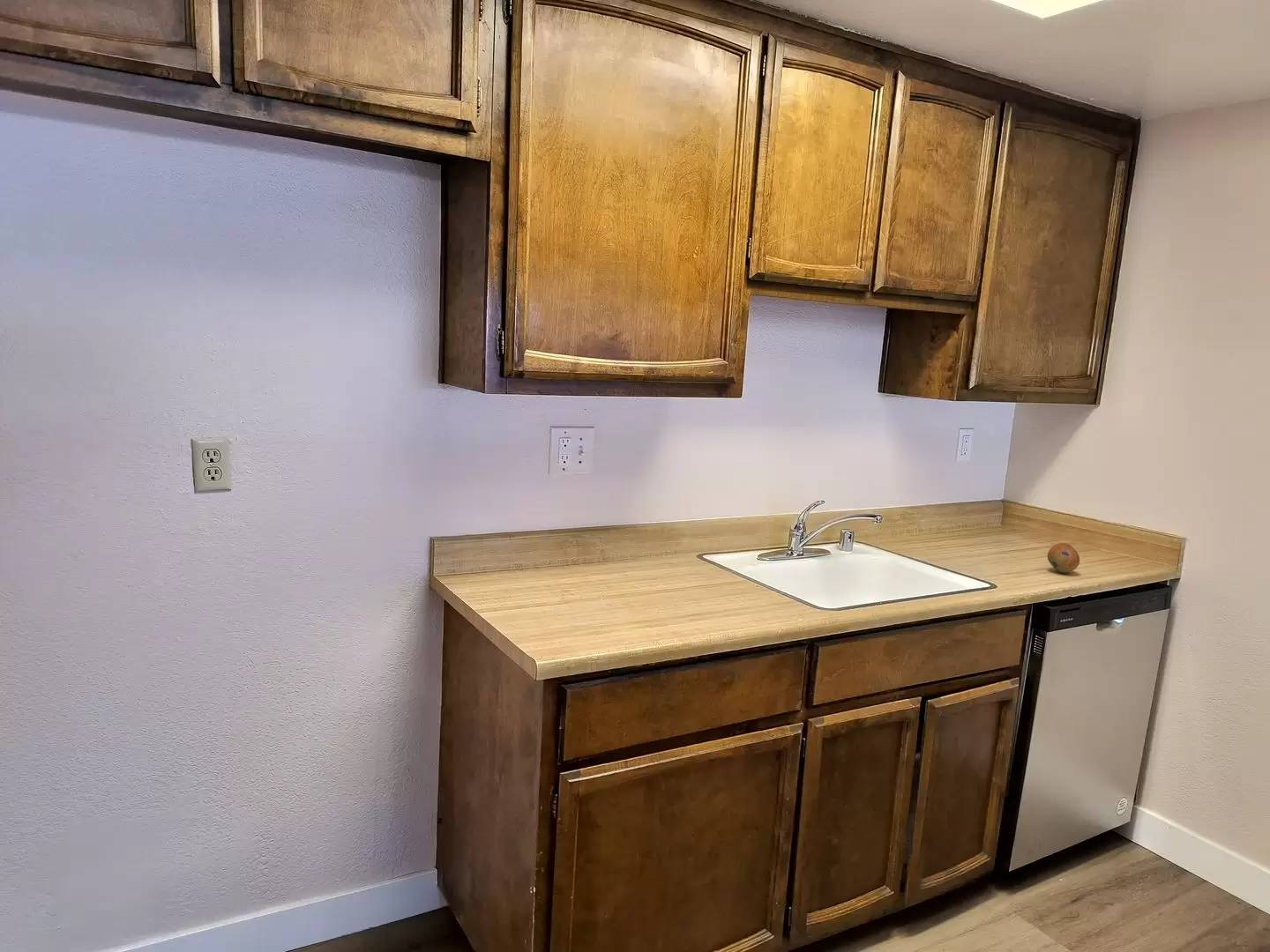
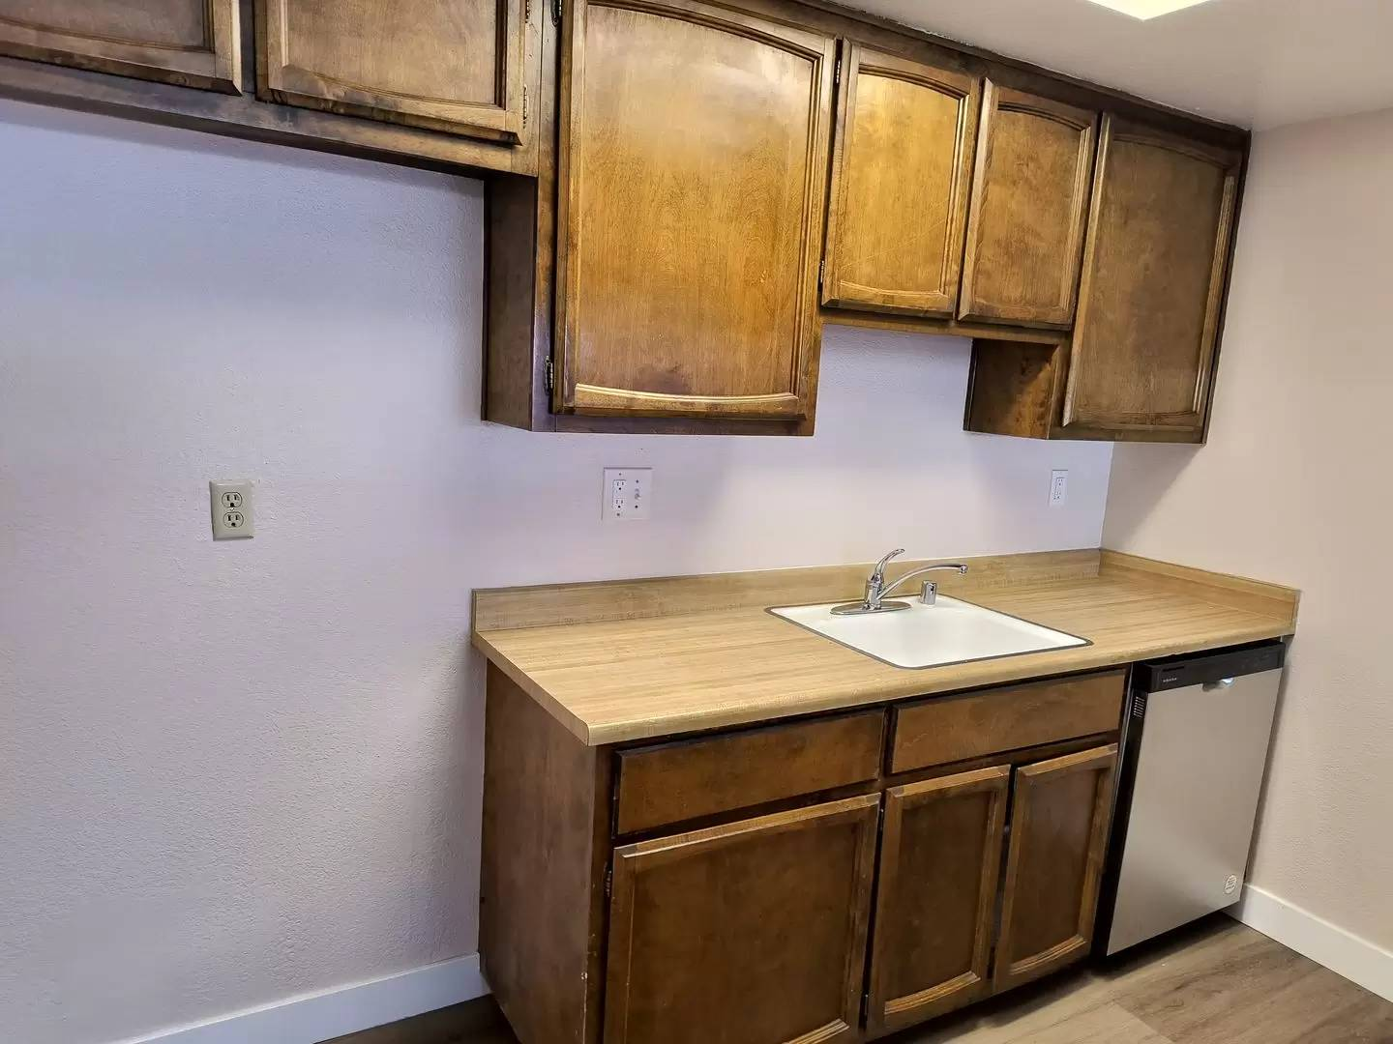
- fruit (1063, 557)
